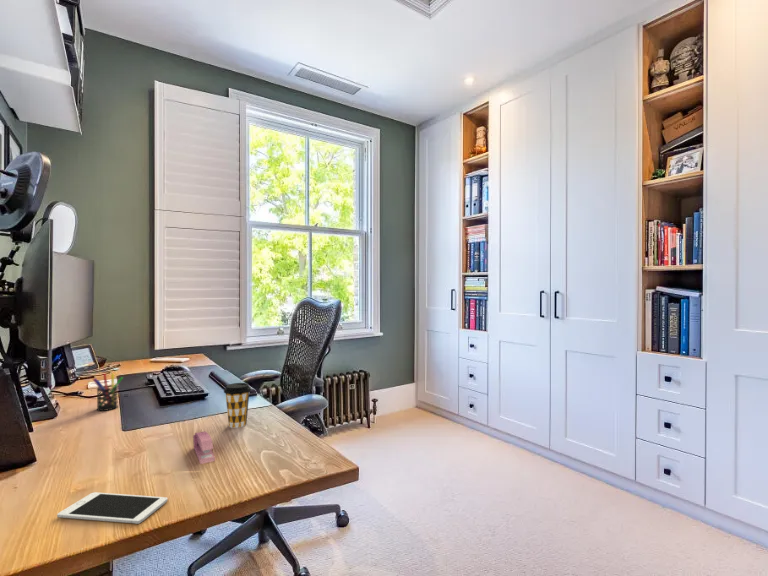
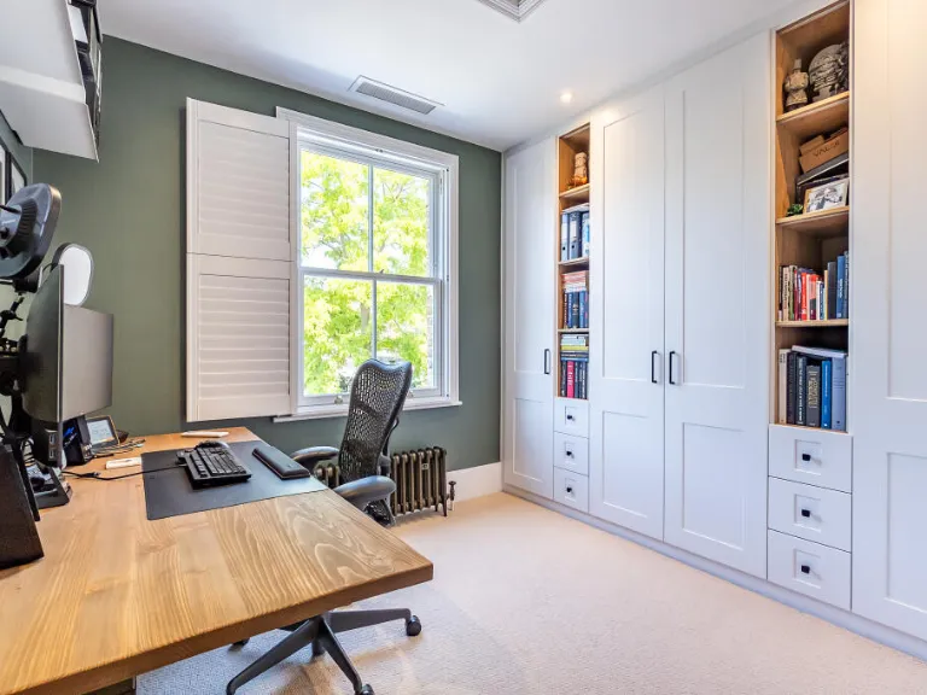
- cell phone (114, 507)
- pen holder (109, 390)
- coffee cup (237, 405)
- stapler (203, 443)
